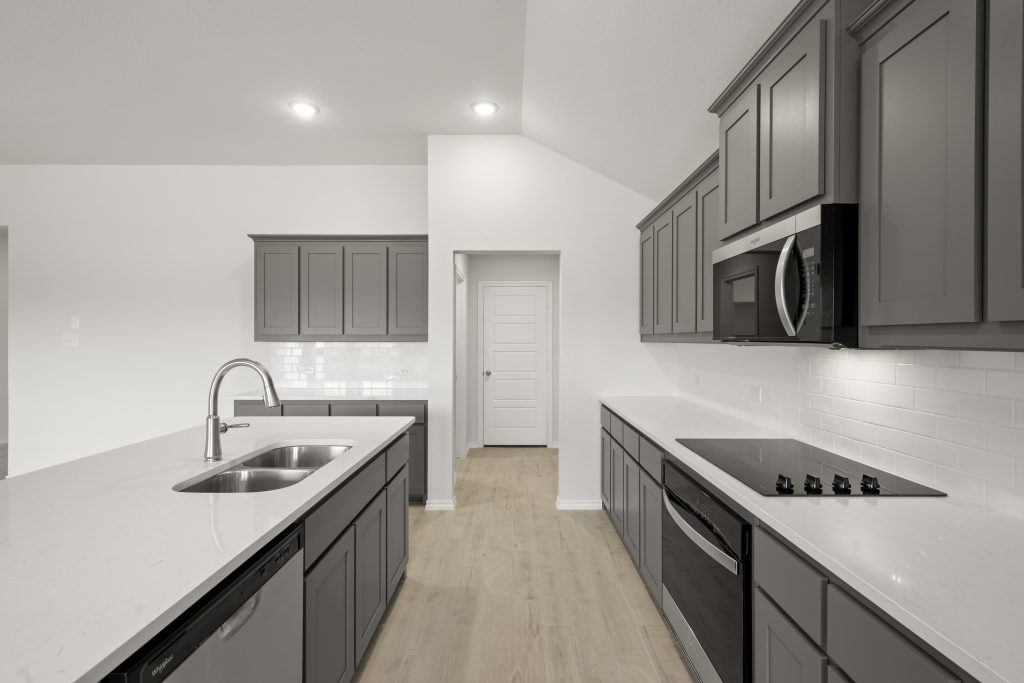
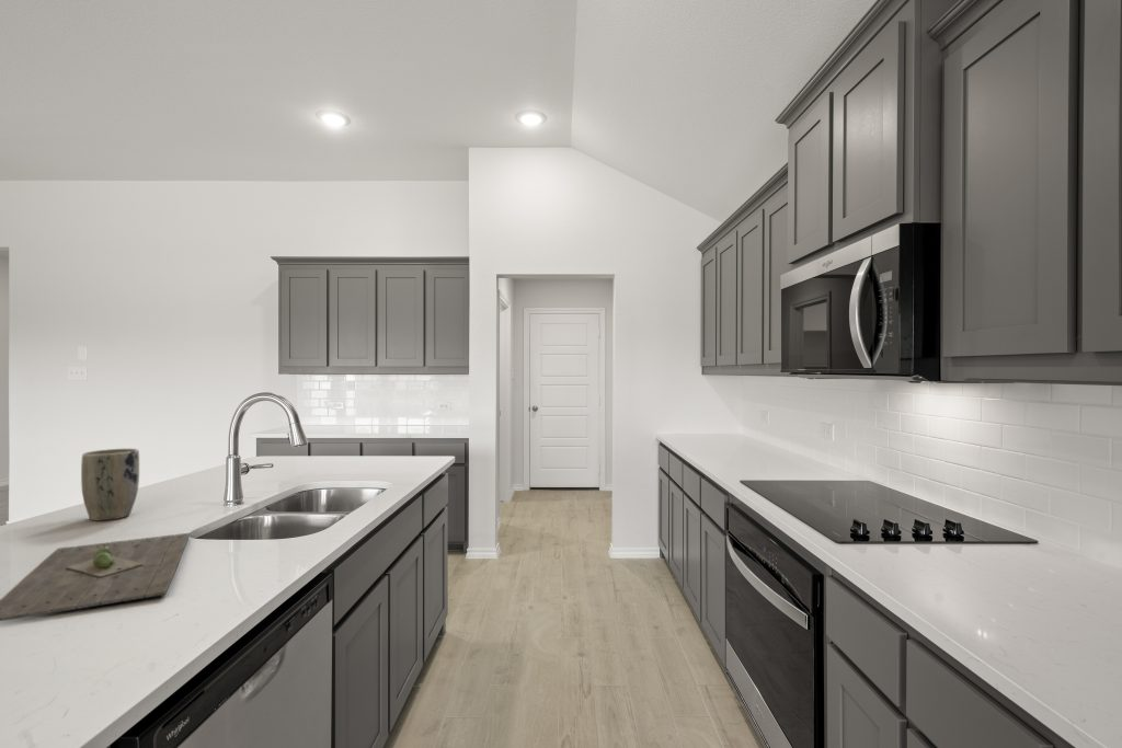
+ plant pot (111, 483)
+ cutting board (105, 559)
